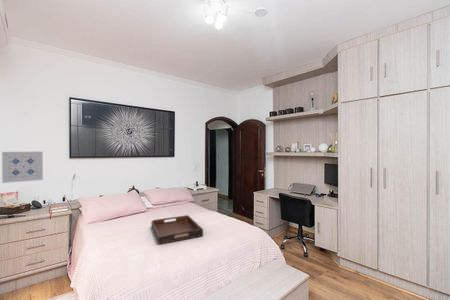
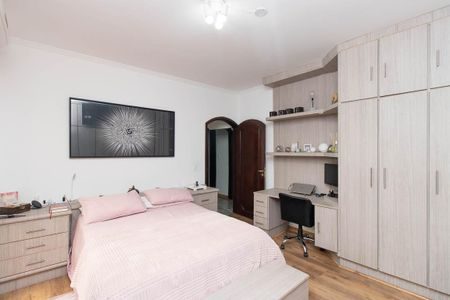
- wall art (23, 166)
- serving tray (175, 227)
